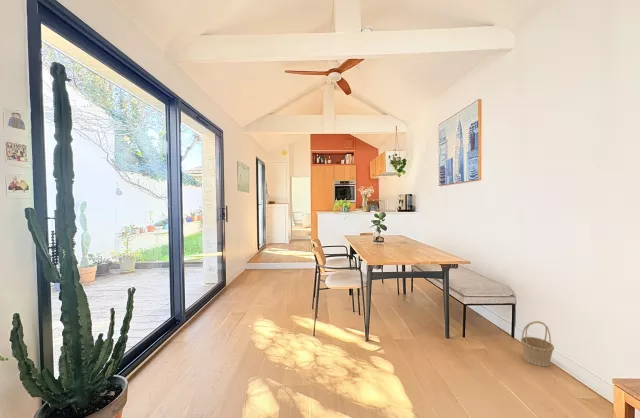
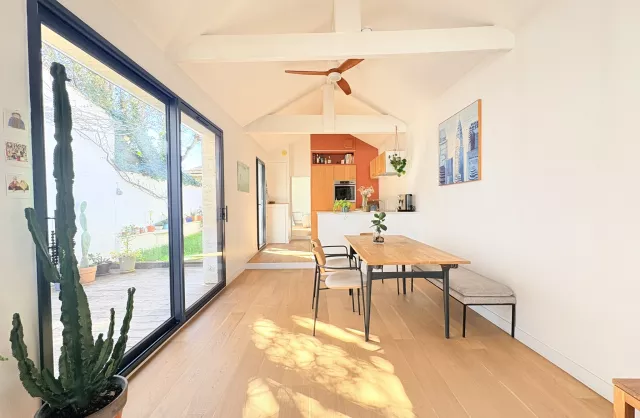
- basket (536, 340)
